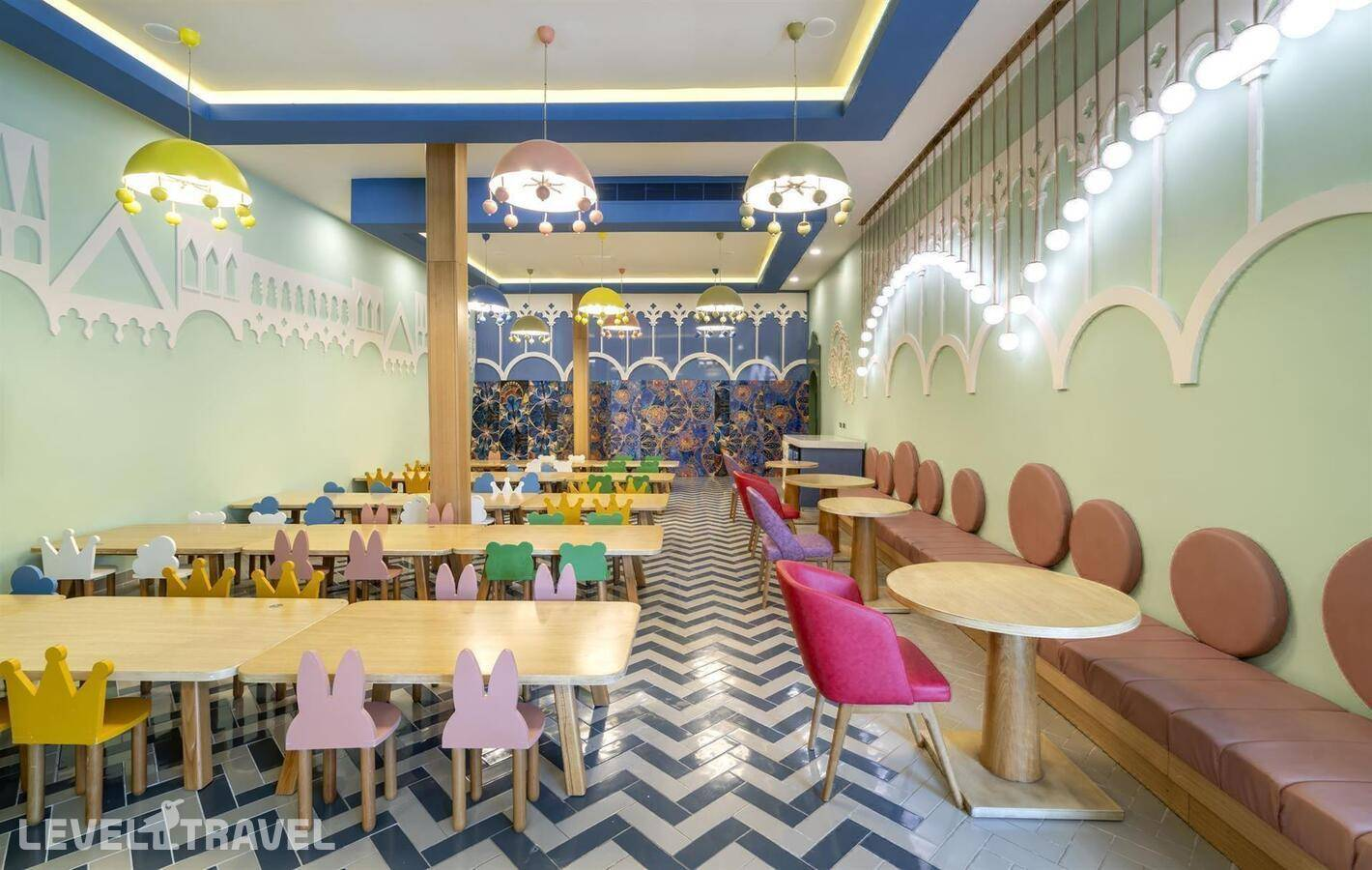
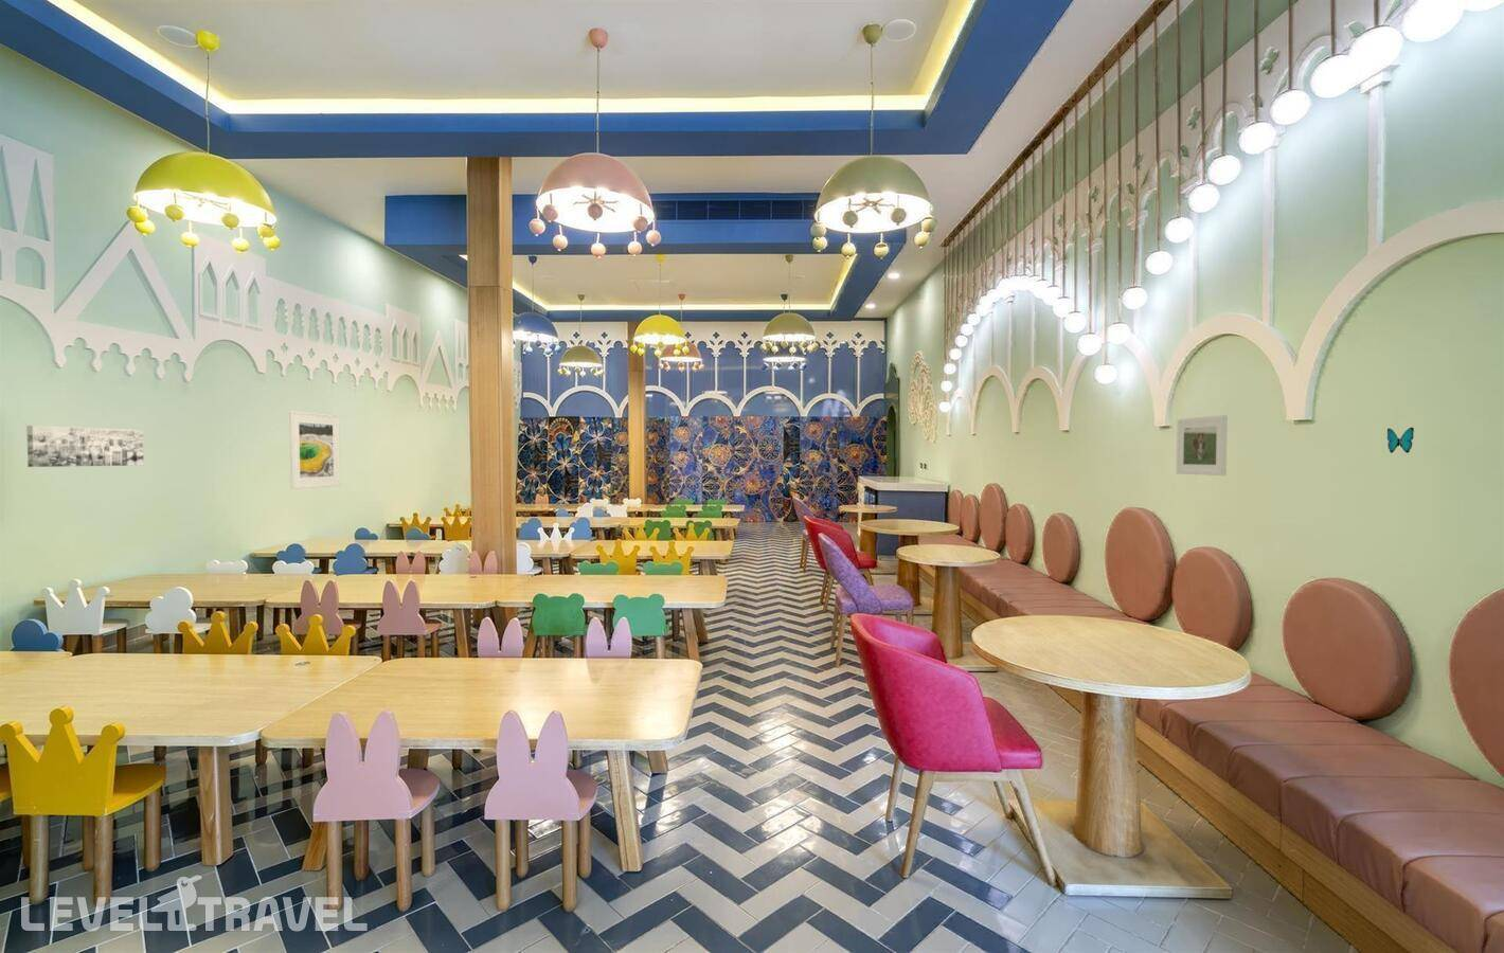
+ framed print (1200, 446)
+ decorative butterfly (1398, 439)
+ wall art (90, 447)
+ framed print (316, 450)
